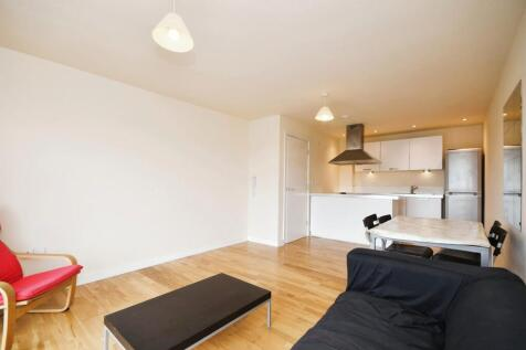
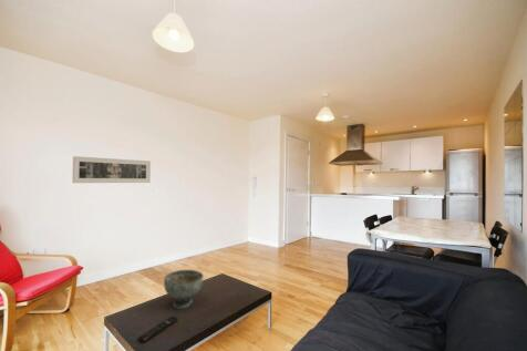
+ decorative bowl (183, 289)
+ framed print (115, 171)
+ remote control (158, 328)
